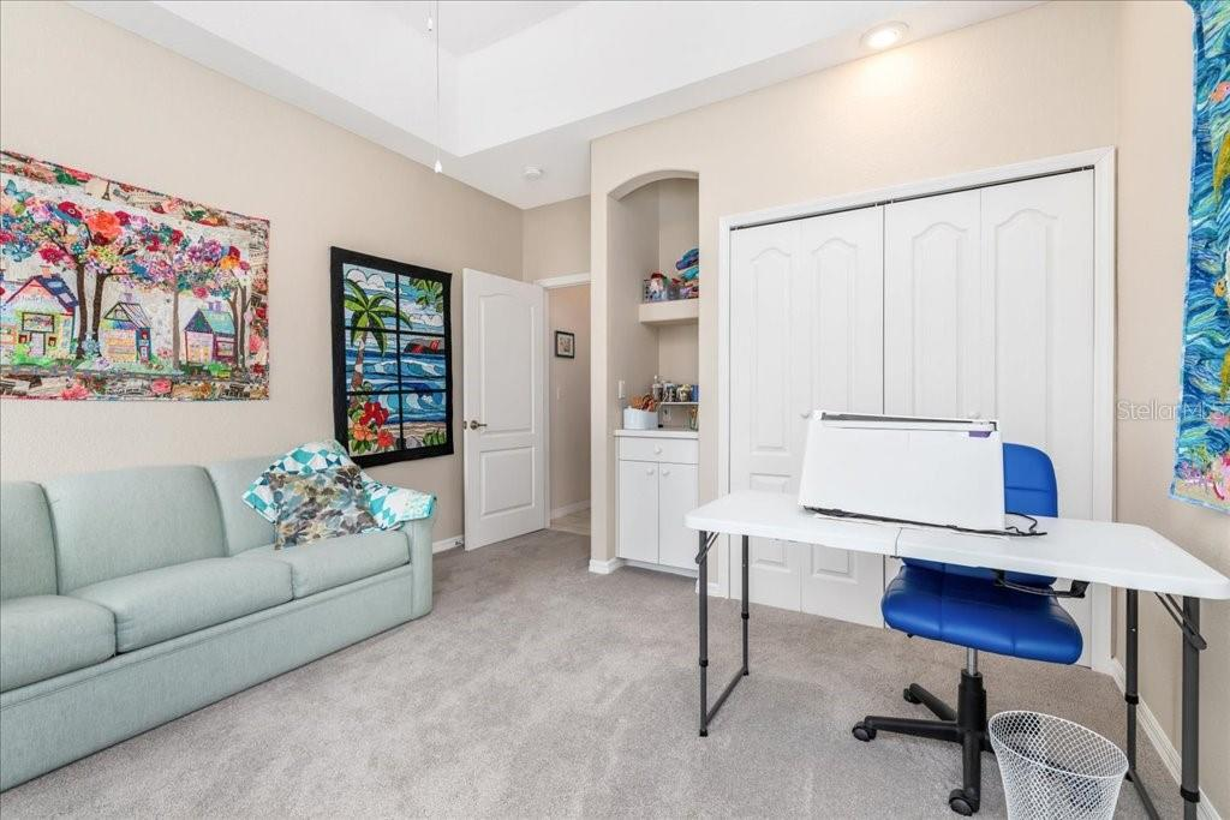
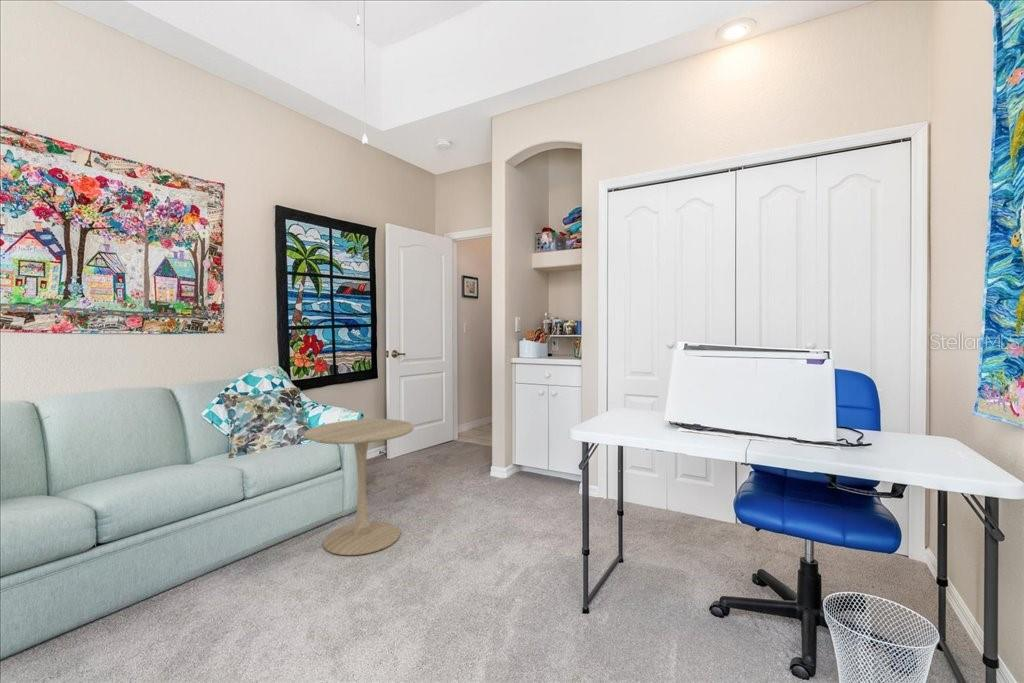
+ side table (361, 483)
